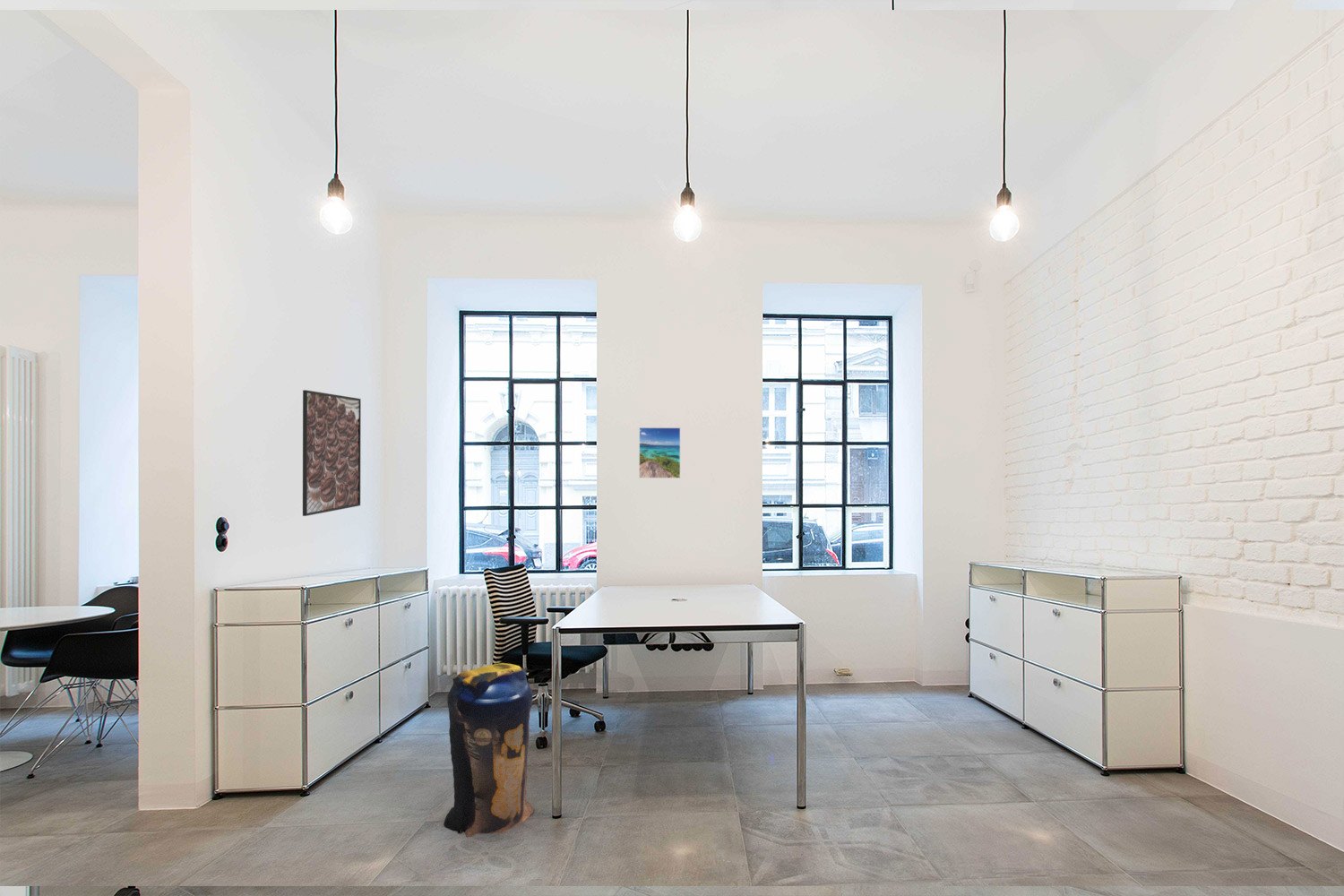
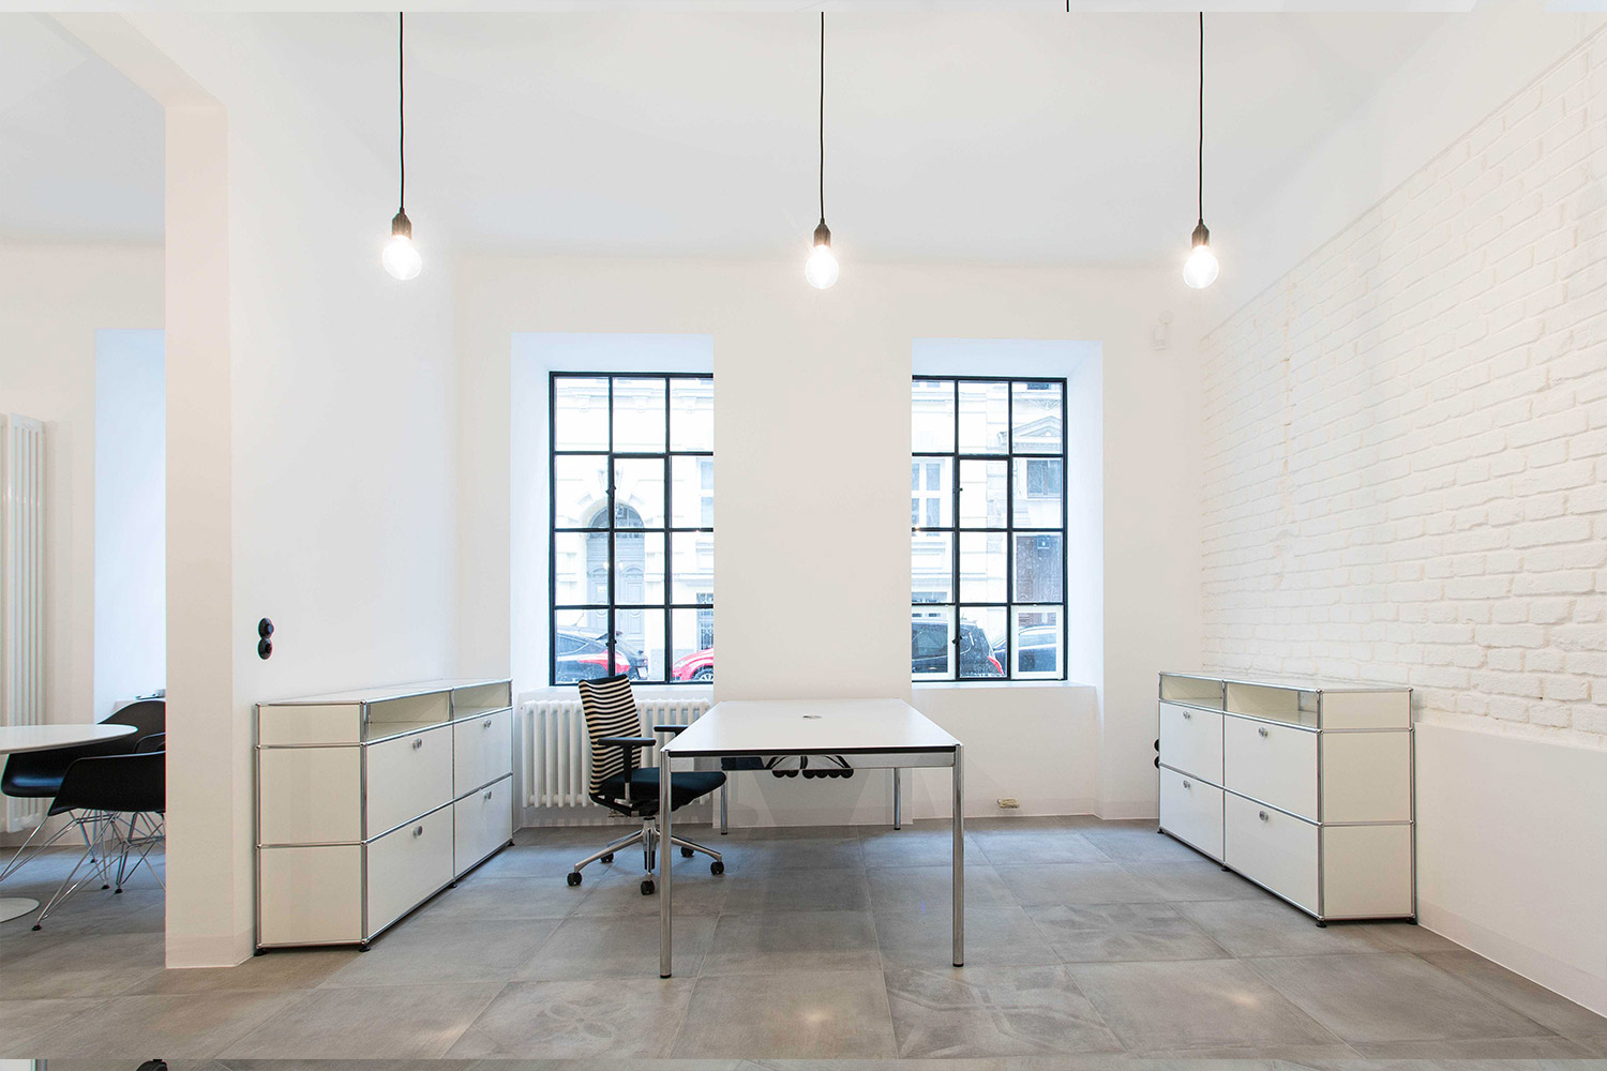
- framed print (659, 452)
- trash can (488, 744)
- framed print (333, 452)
